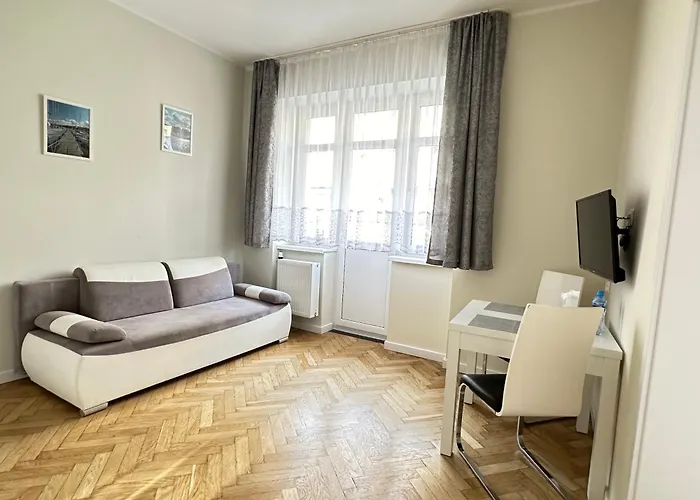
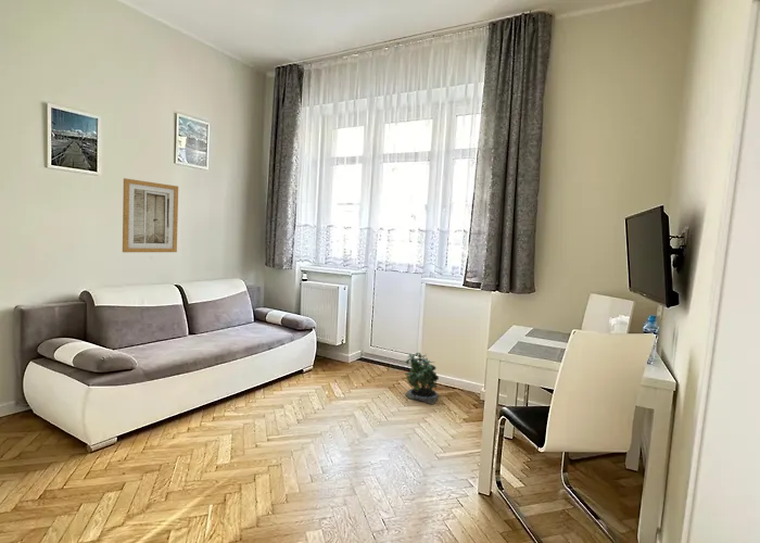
+ potted plant (421, 374)
+ wall art (151, 217)
